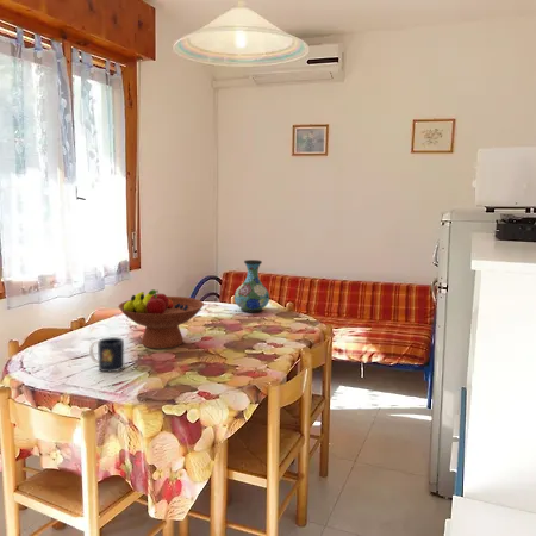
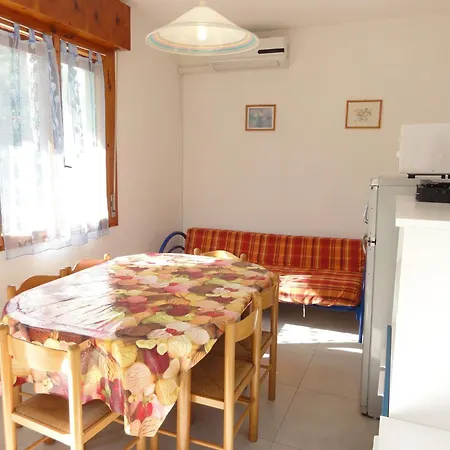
- vase (251, 285)
- fruit bowl (162, 316)
- mug (106, 354)
